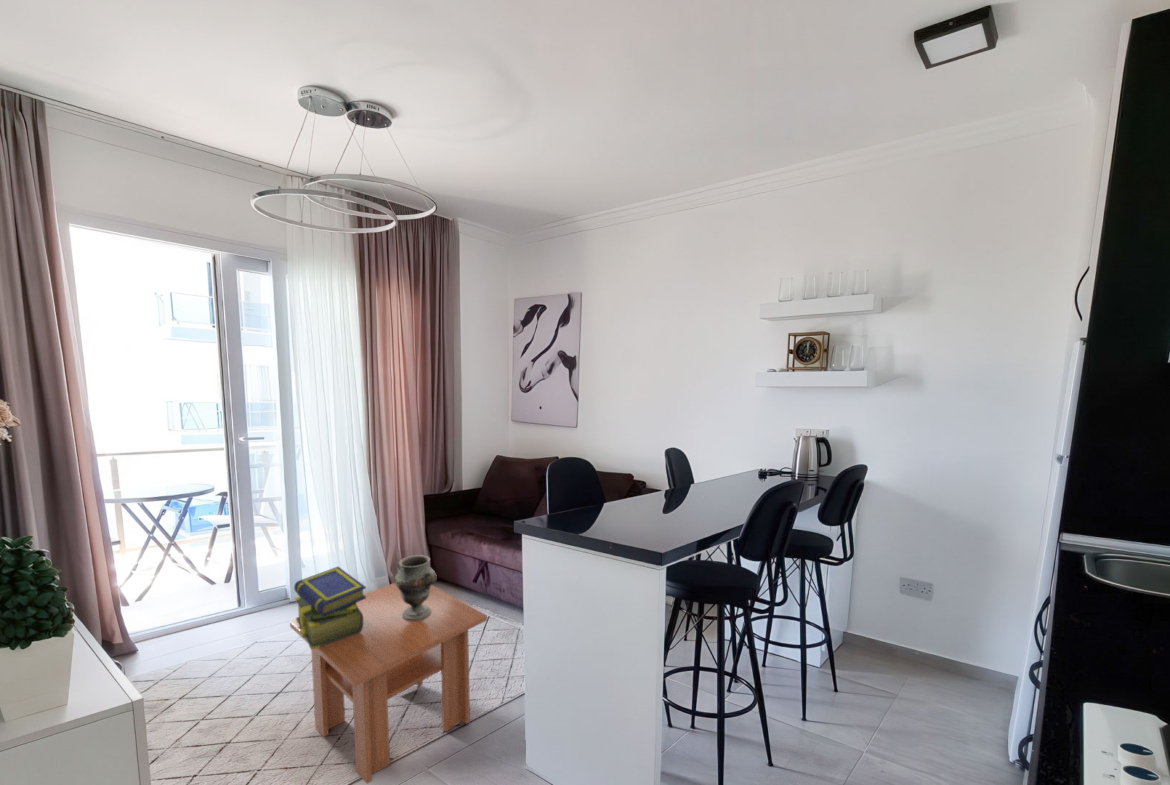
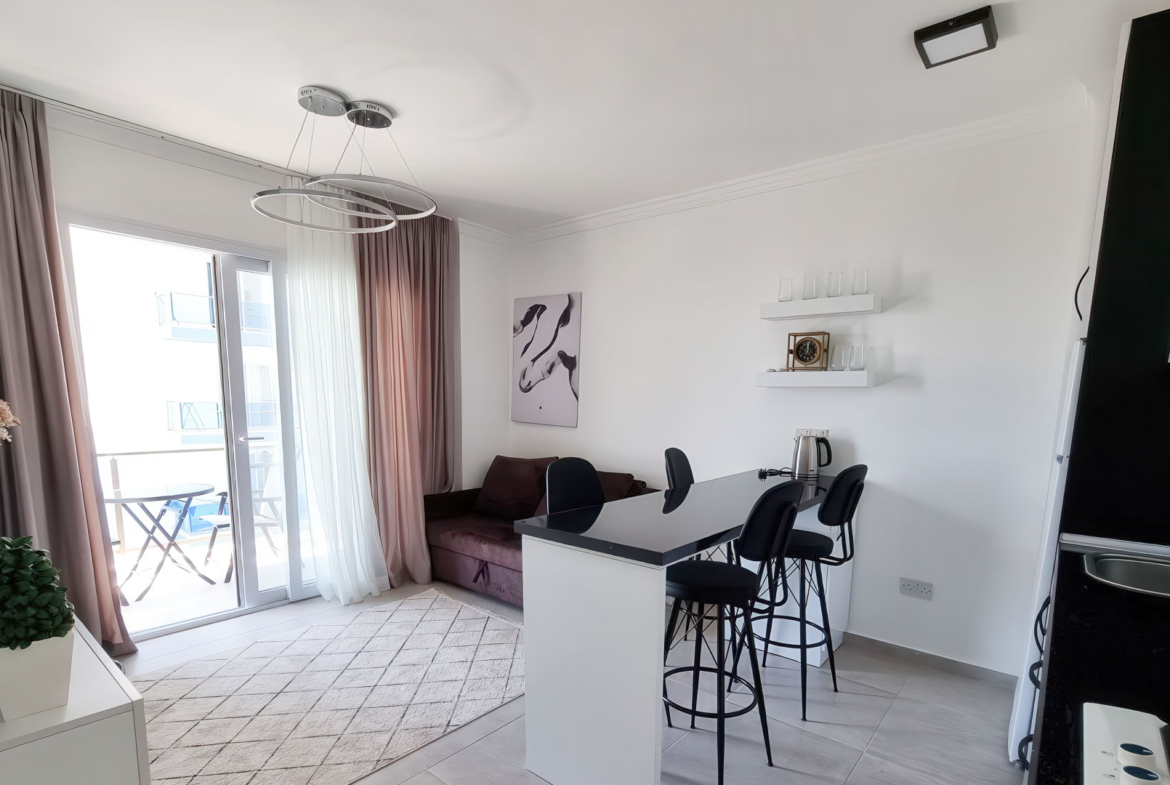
- stack of books (331, 603)
- decorative vase (415, 586)
- coffee table (391, 672)
